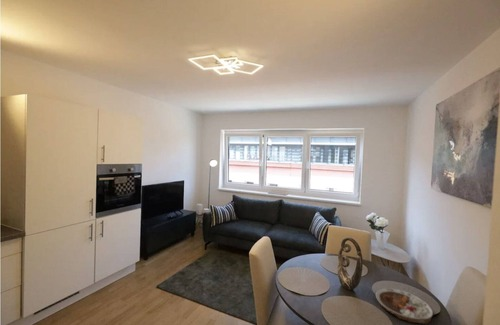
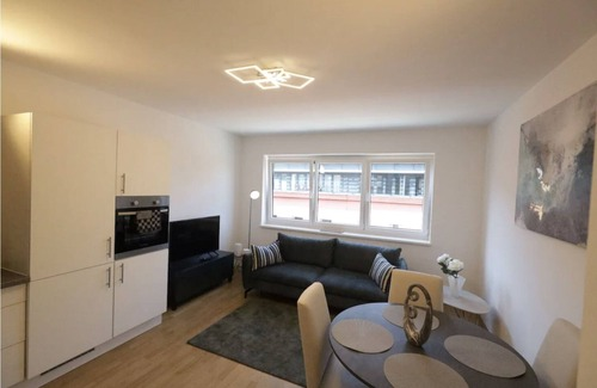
- plate (402, 302)
